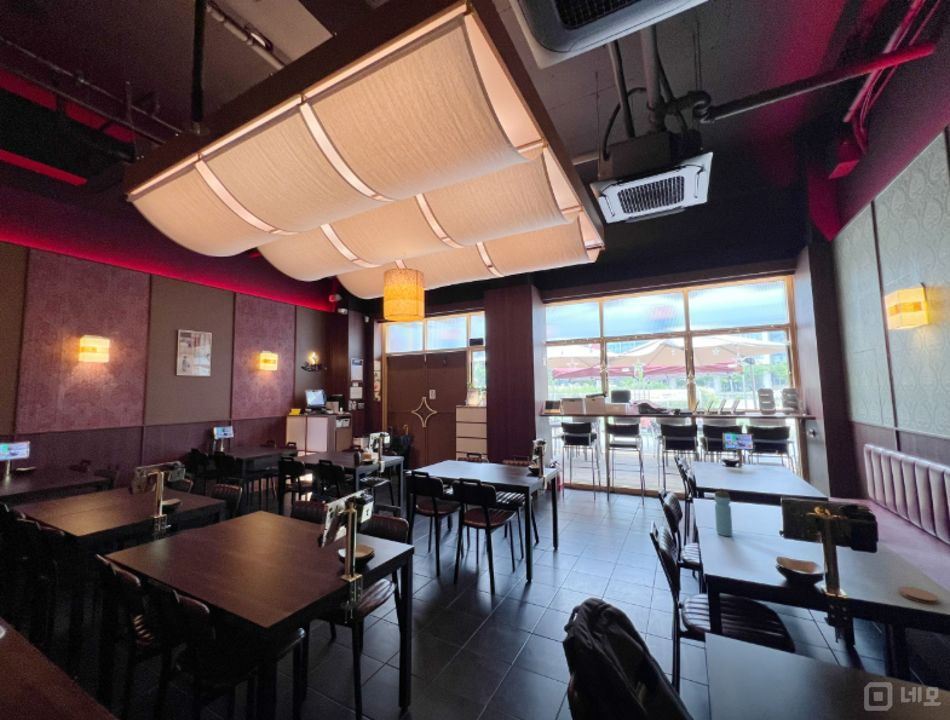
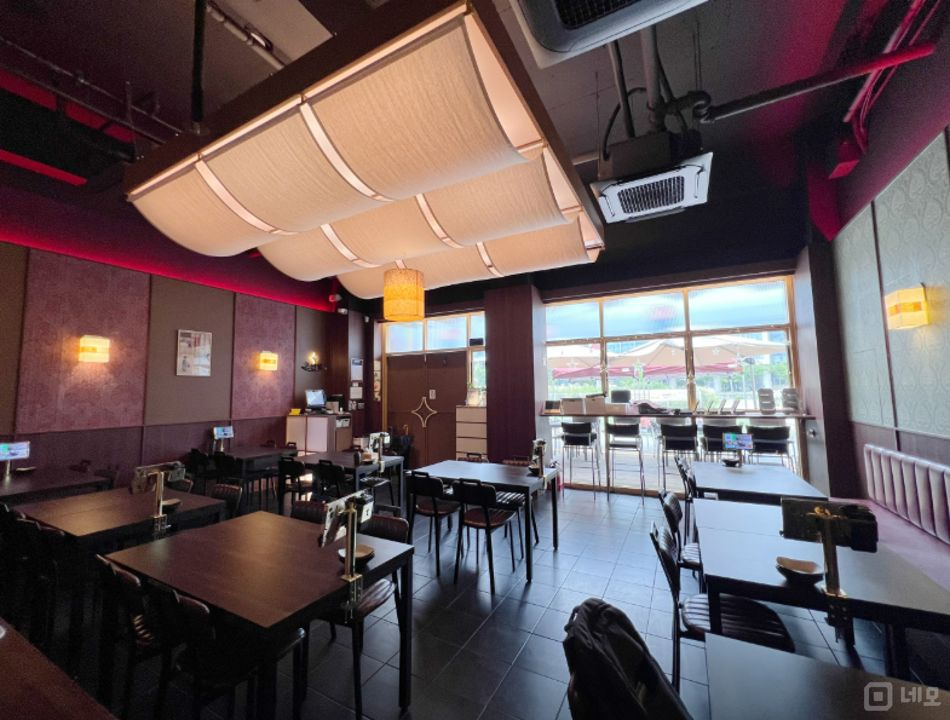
- coaster (918, 594)
- water bottle (723, 511)
